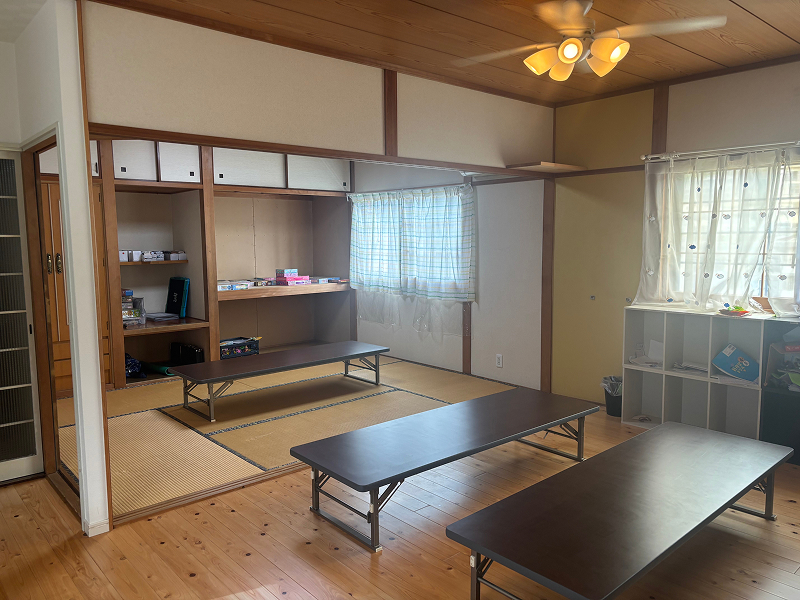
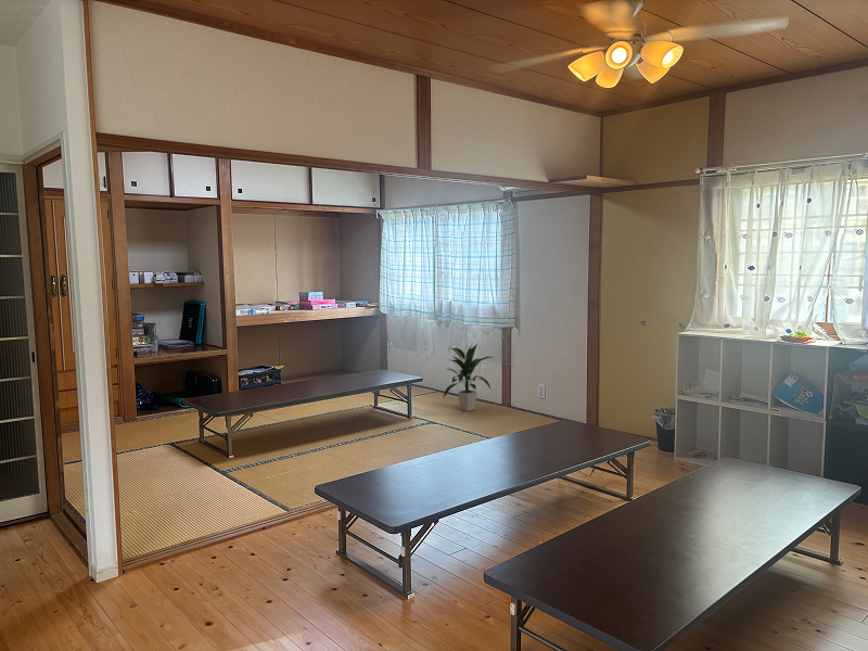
+ indoor plant (464, 375)
